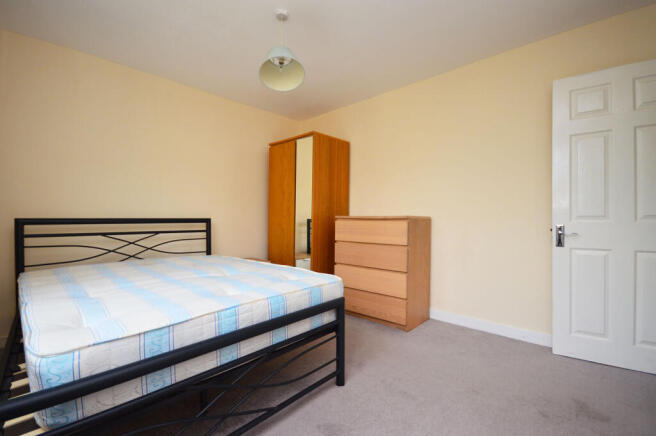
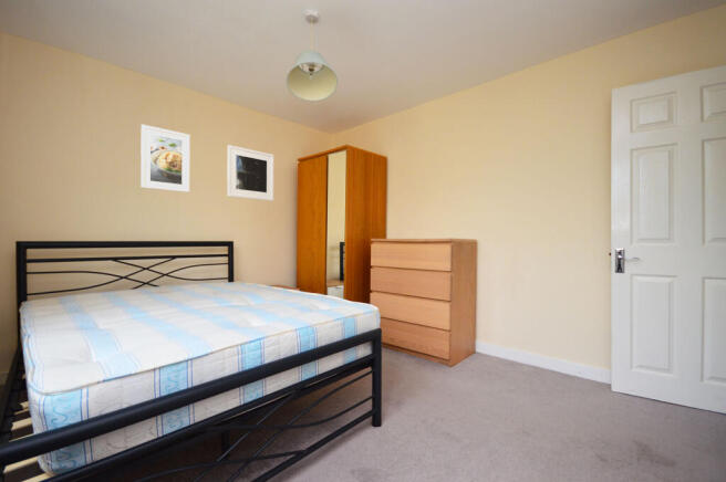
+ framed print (166, 159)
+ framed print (251, 174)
